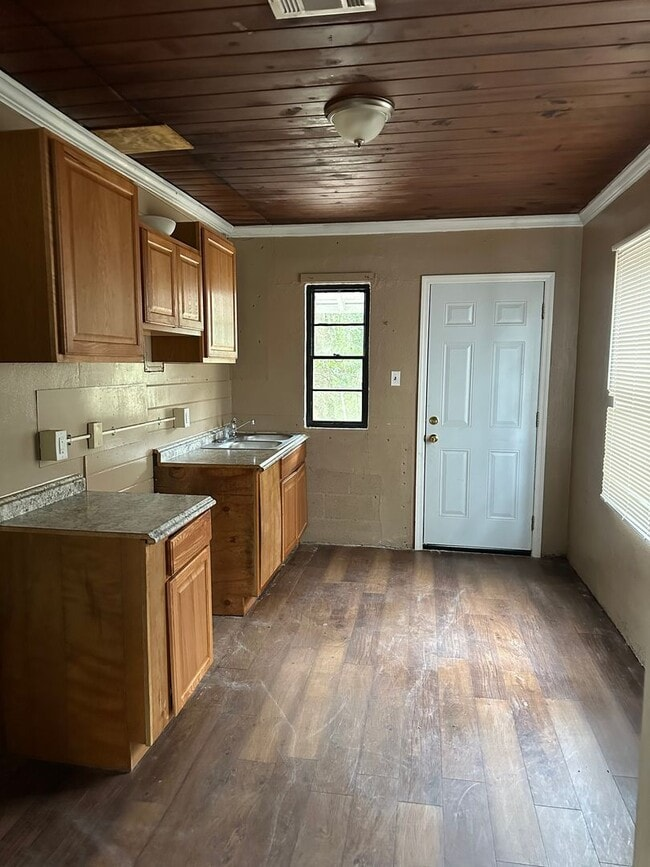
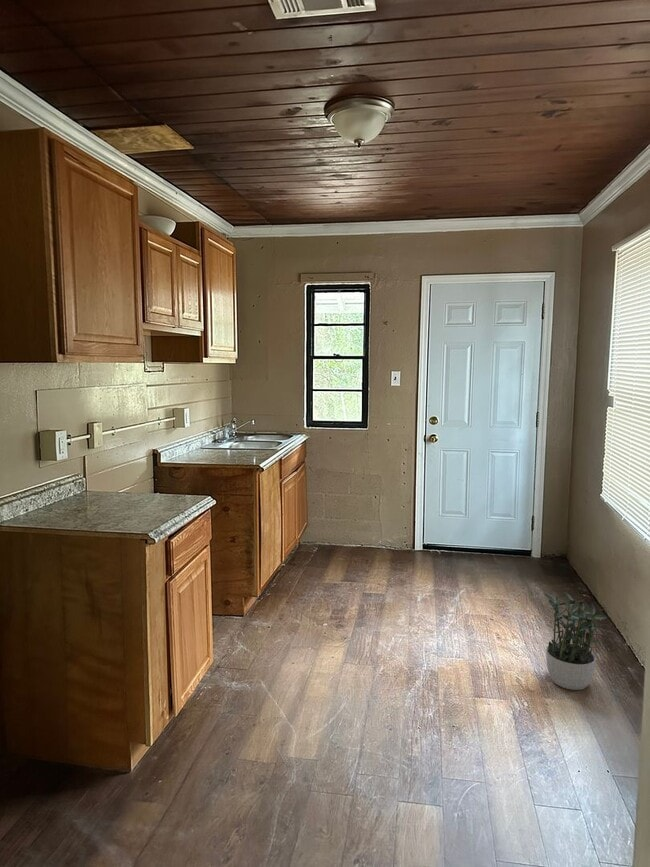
+ potted plant (573, 637)
